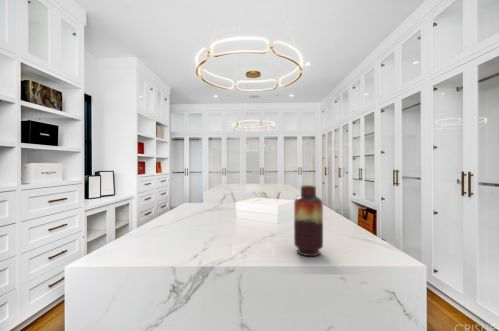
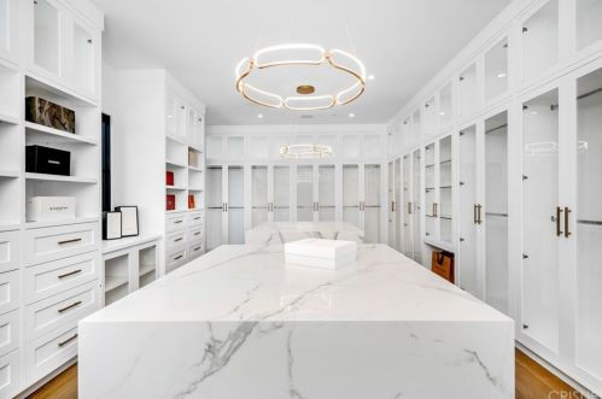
- vase (308, 218)
